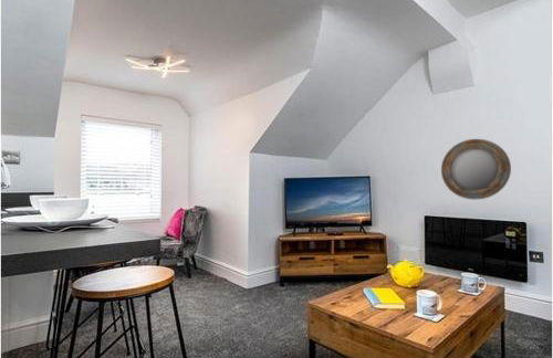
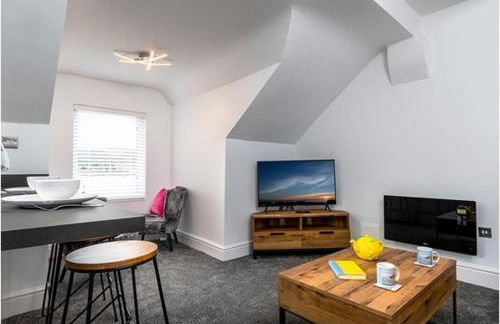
- home mirror (473, 169)
